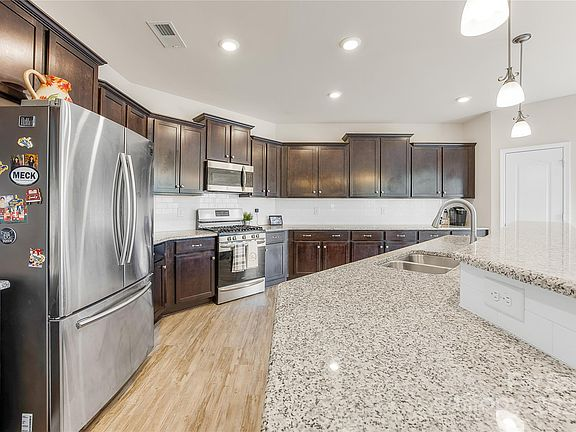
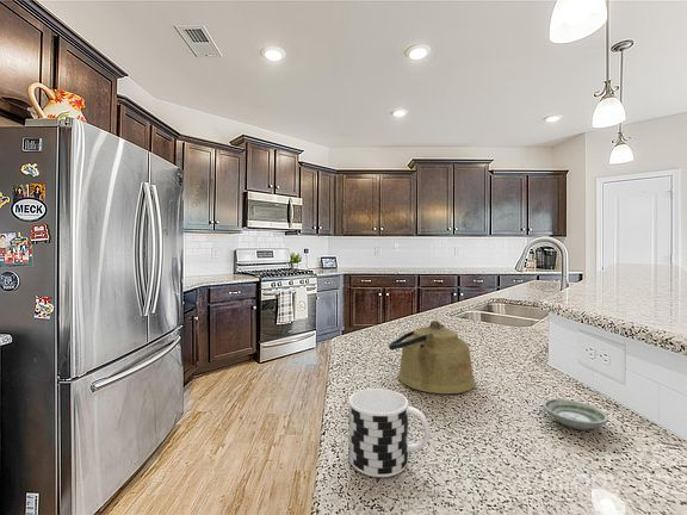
+ cup (388, 430)
+ kettle (432, 350)
+ saucer (574, 415)
